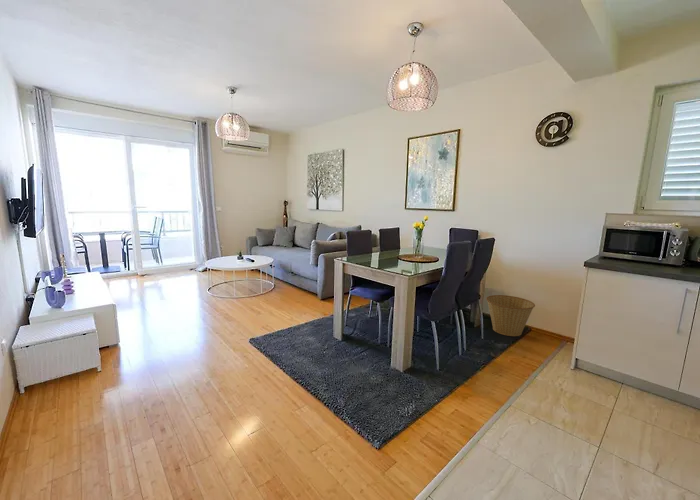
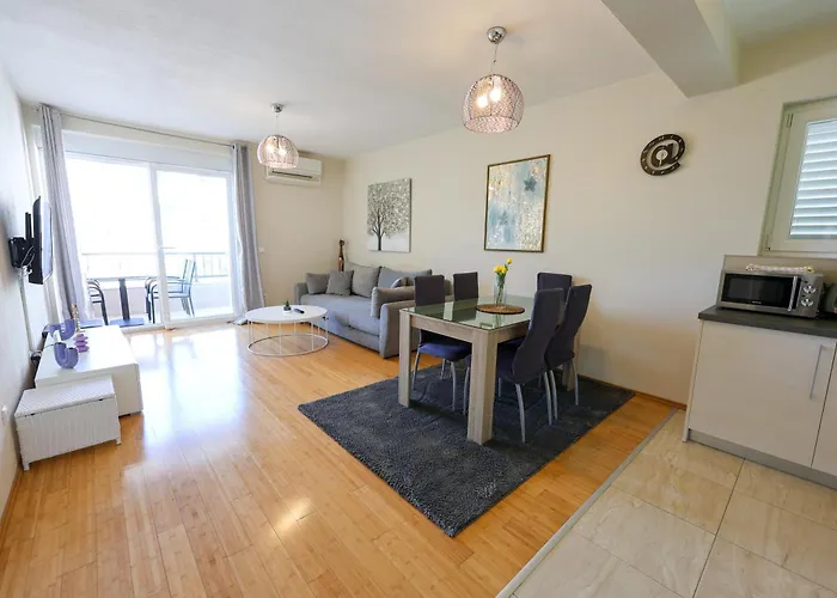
- basket (508, 316)
